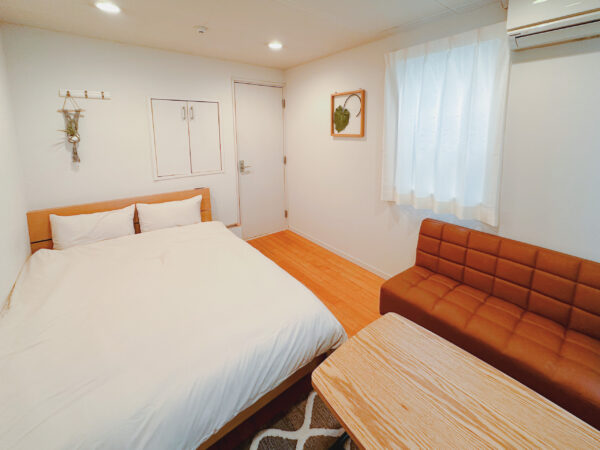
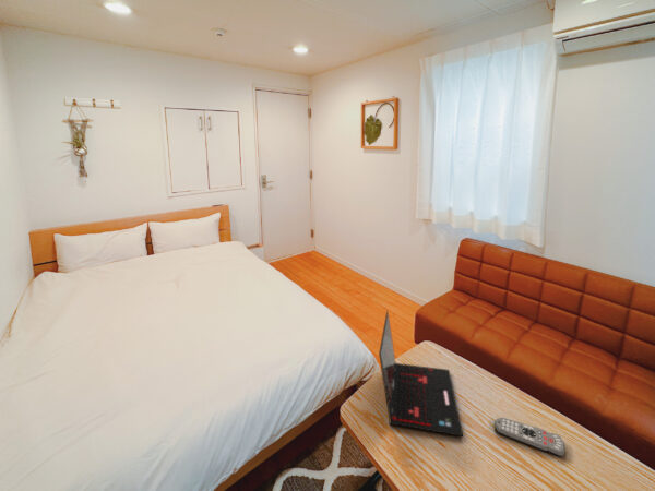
+ remote control (527, 434)
+ laptop (418, 366)
